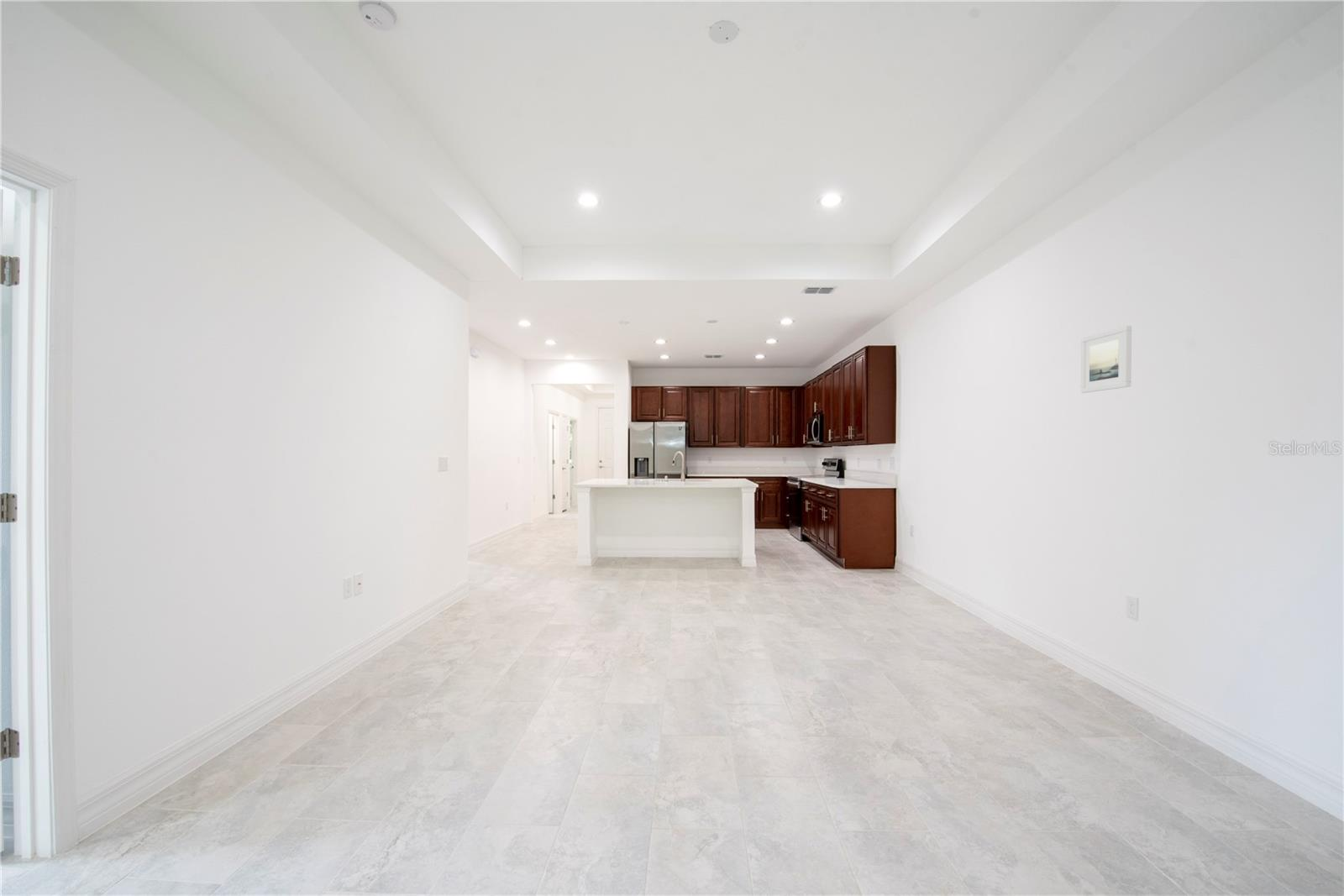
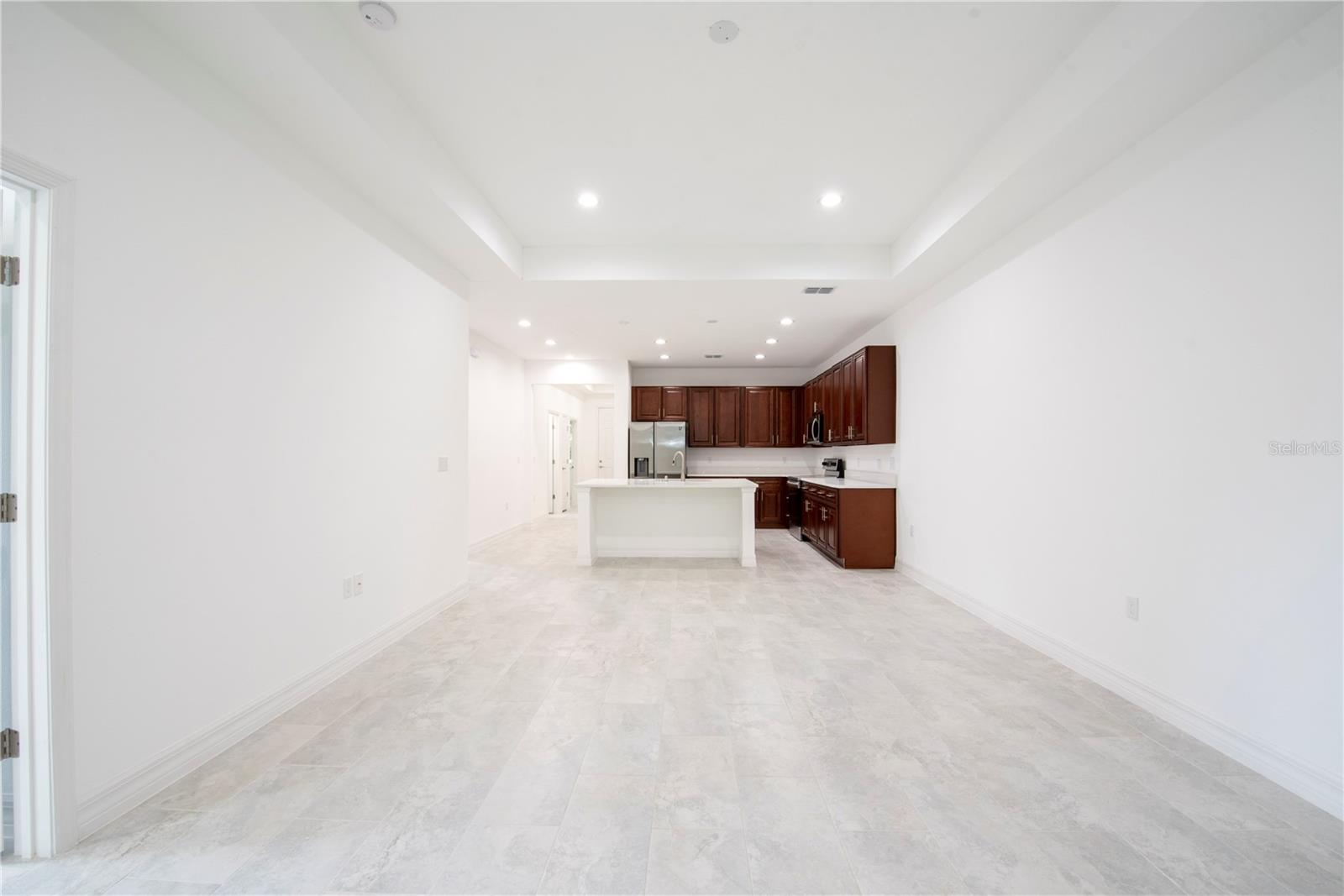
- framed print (1105, 361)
